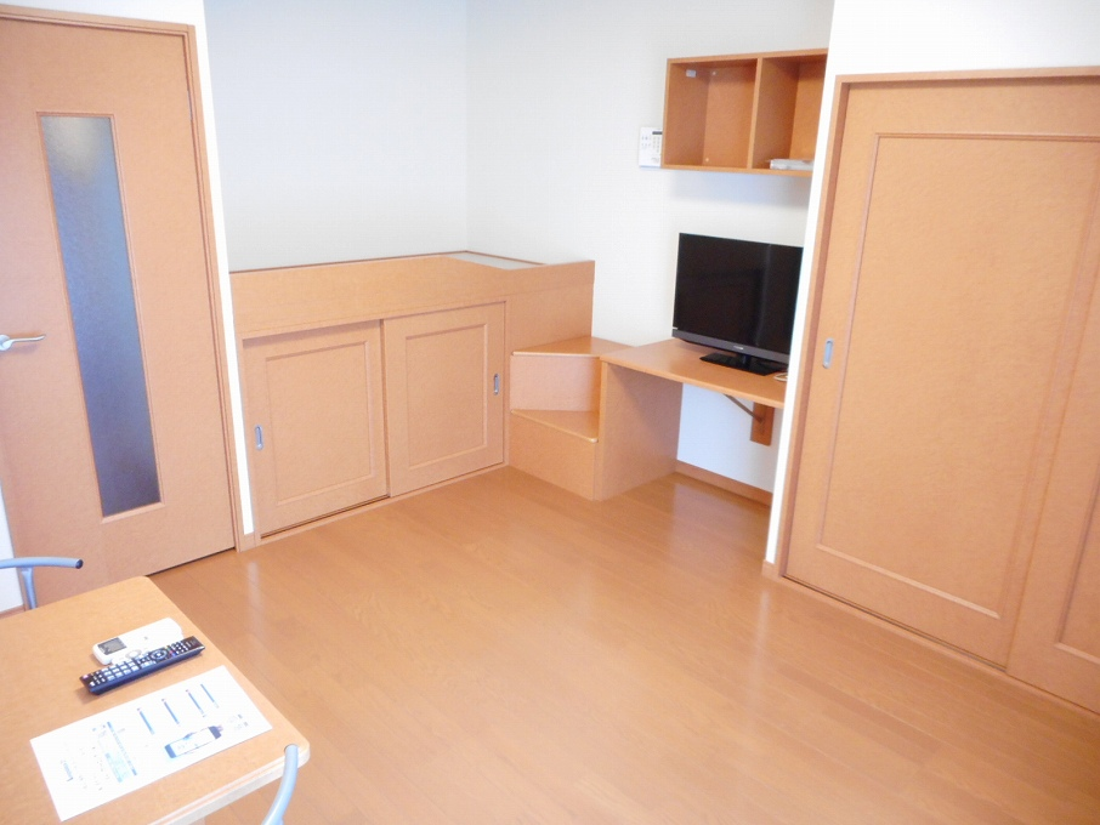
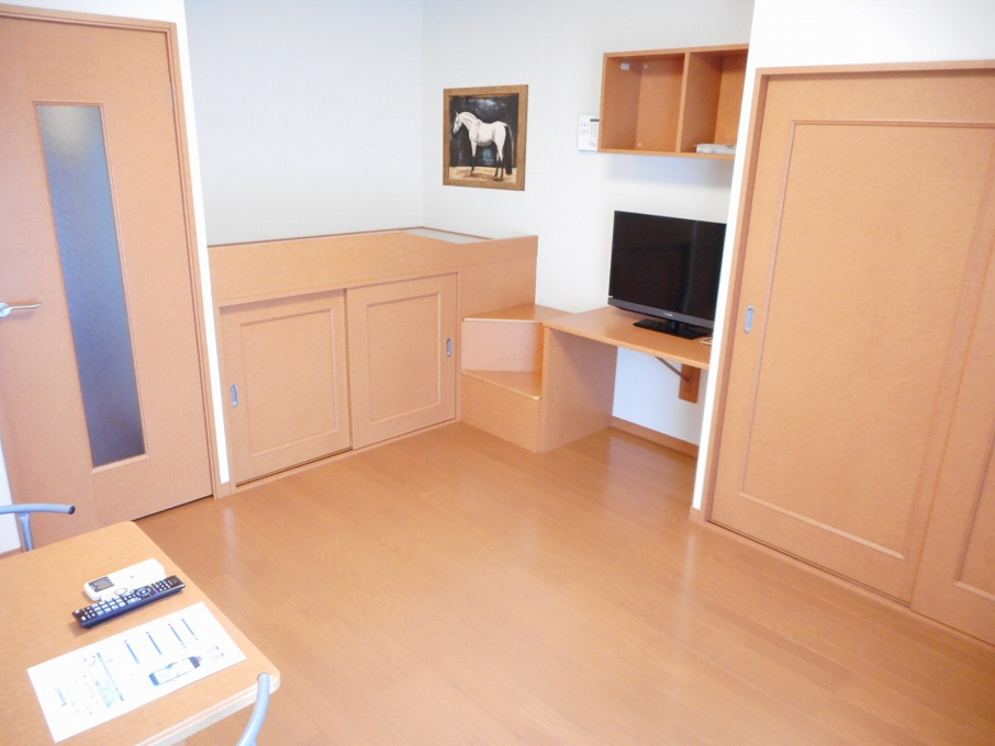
+ wall art (482, 138)
